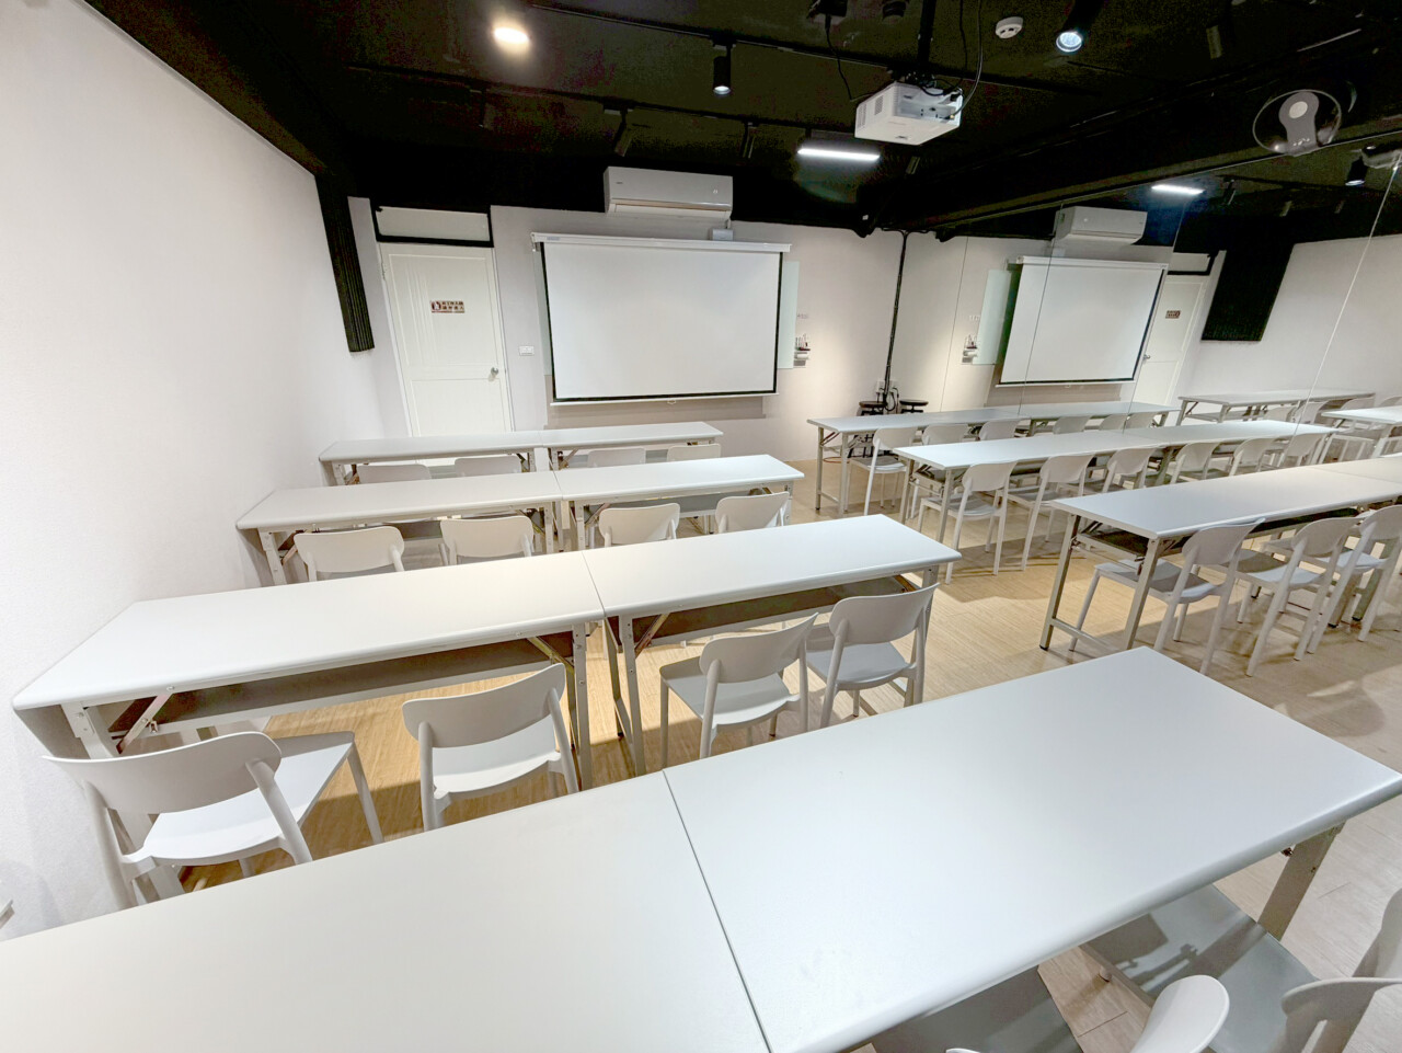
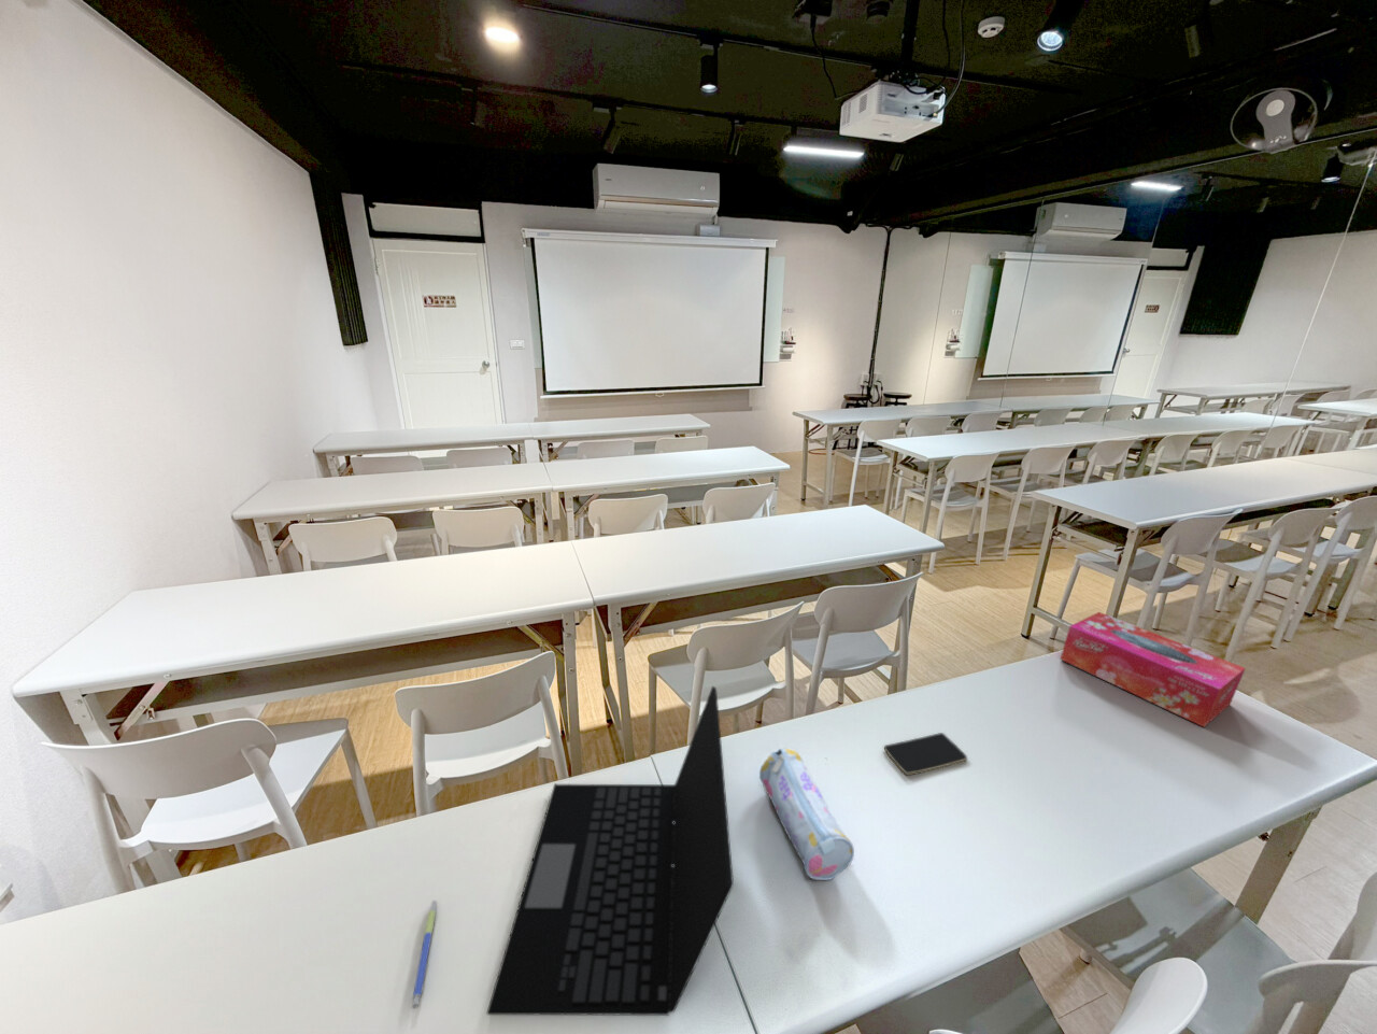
+ laptop (621, 824)
+ pencil case (803, 808)
+ pen (425, 948)
+ tissue box (1146, 663)
+ smartphone (924, 753)
